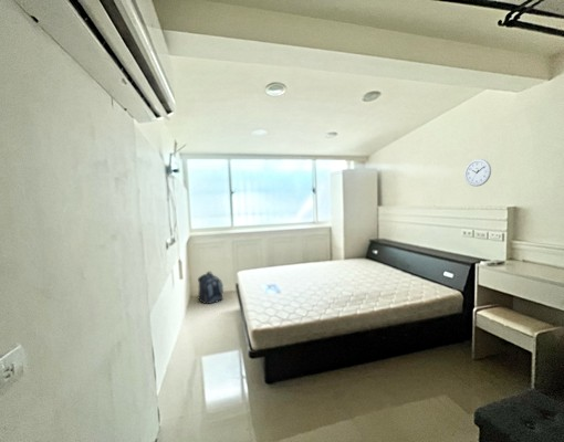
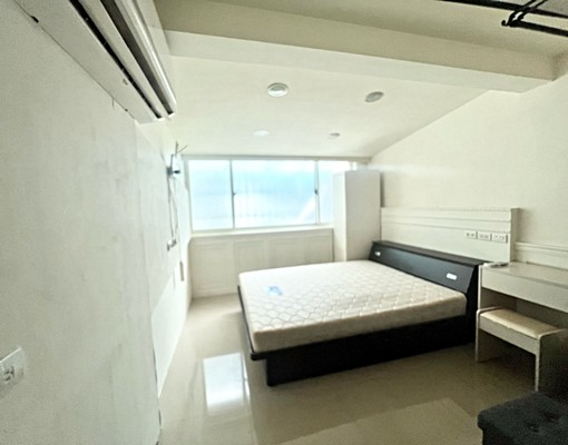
- backpack (209, 285)
- wall clock (477, 172)
